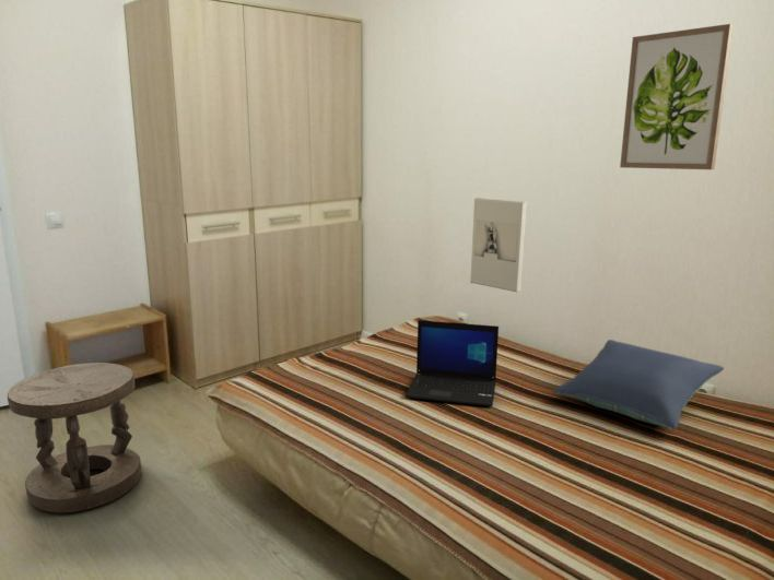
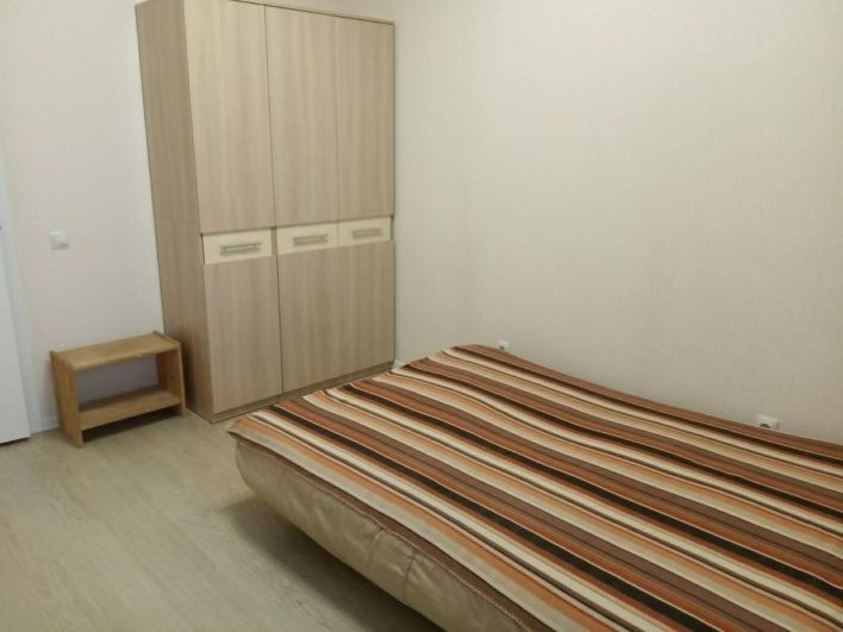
- pillow (636, 379)
- stool (78, 433)
- wall sculpture (496, 244)
- wall art (672, 102)
- laptop (453, 360)
